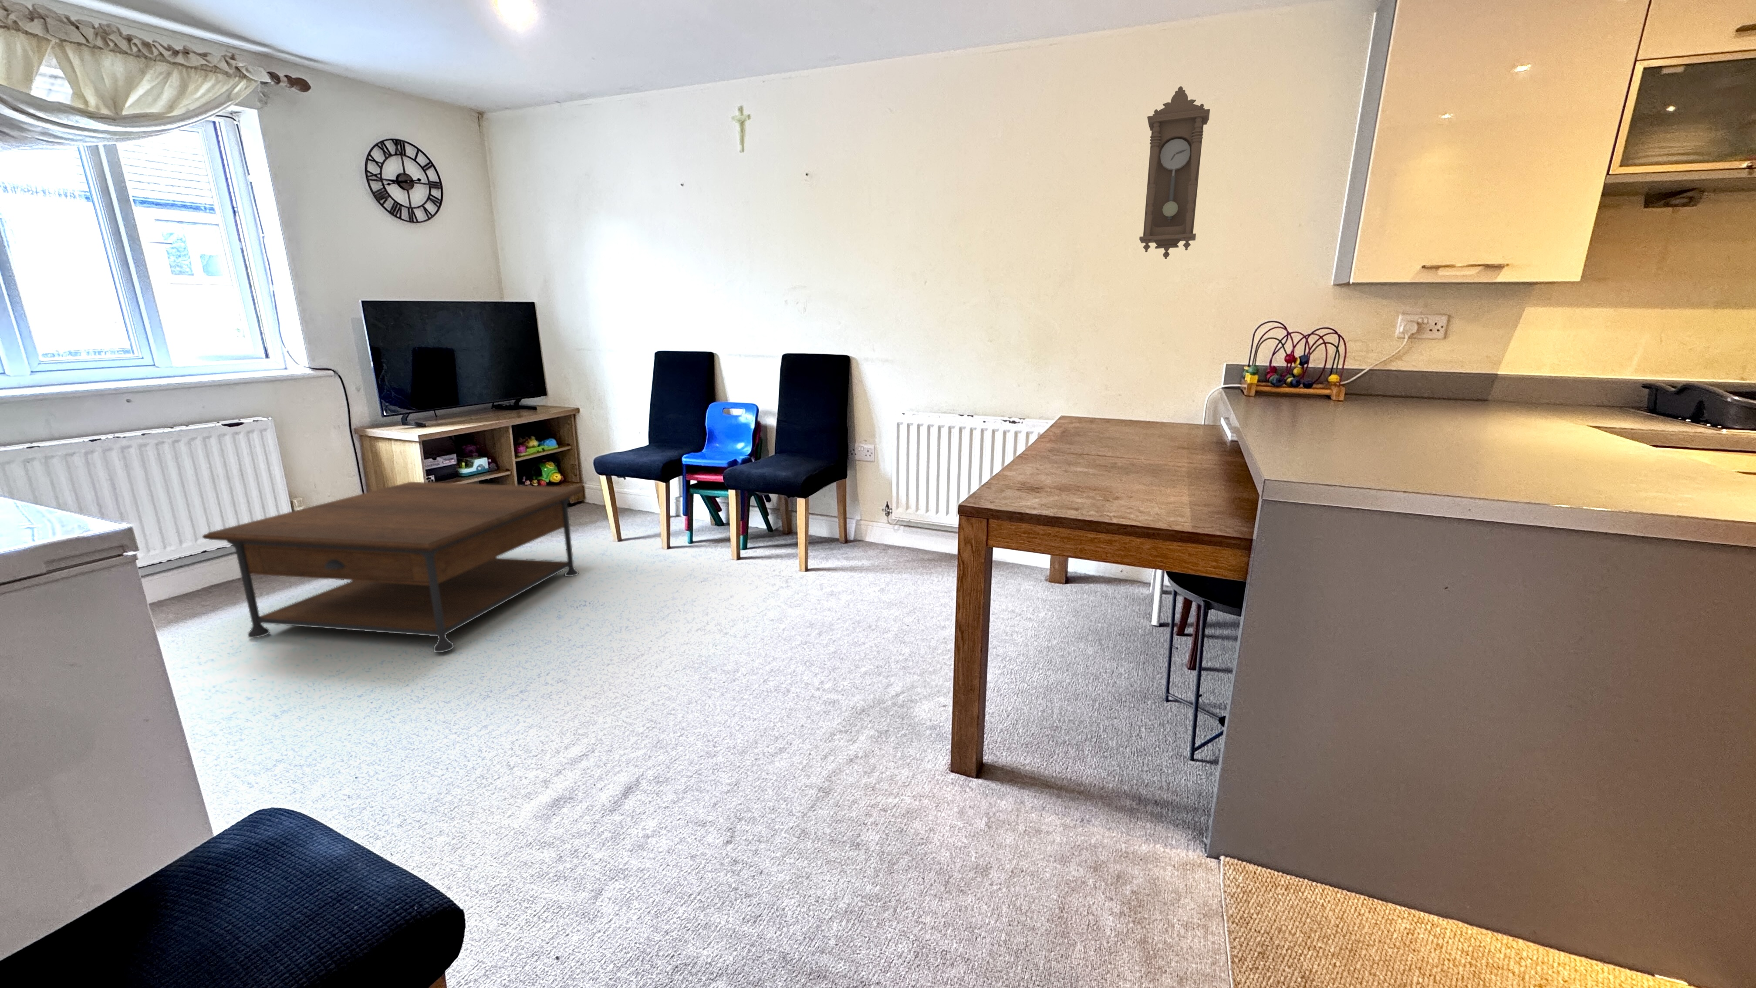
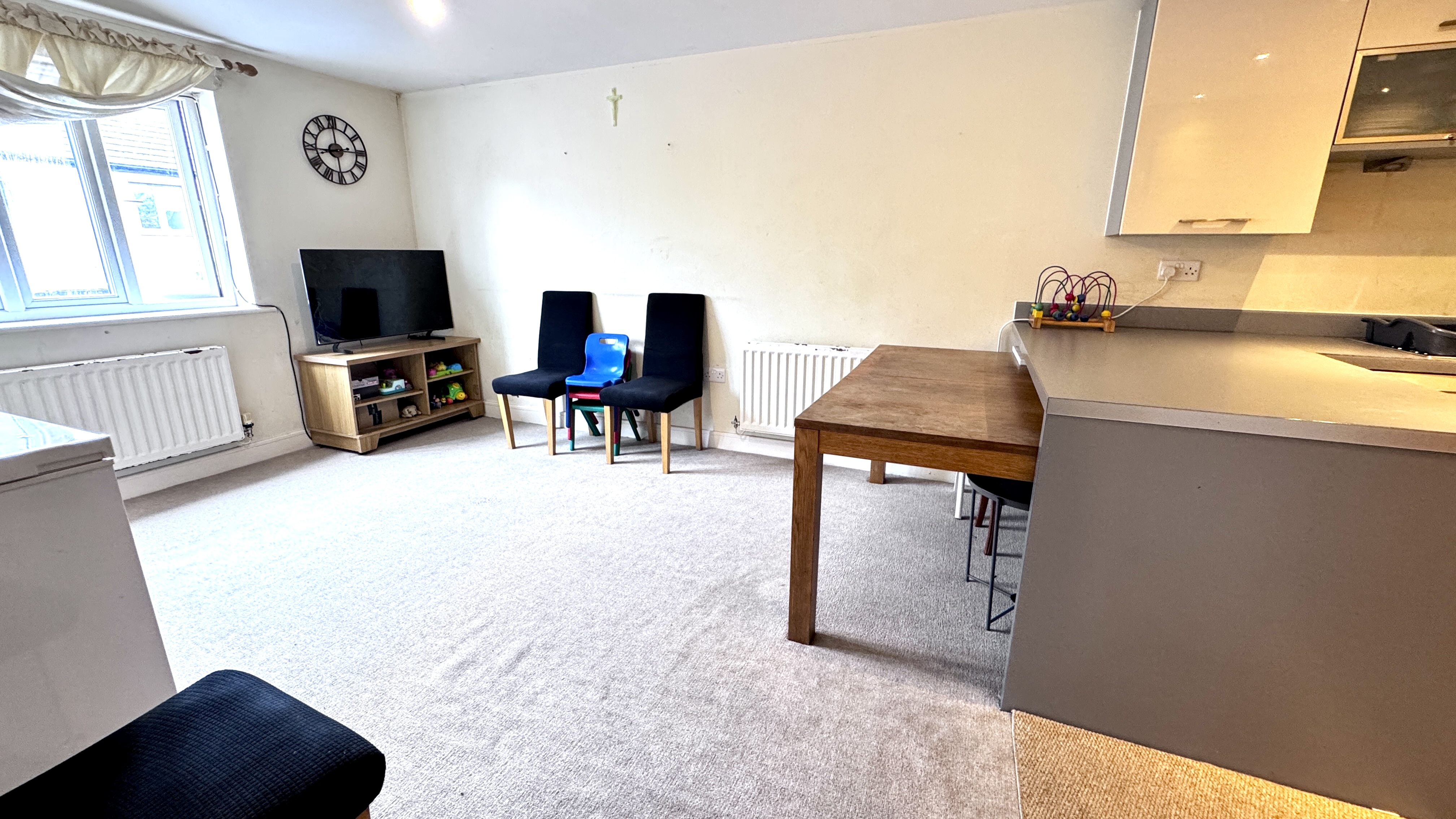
- coffee table (425, 555)
- pendulum clock (1172, 177)
